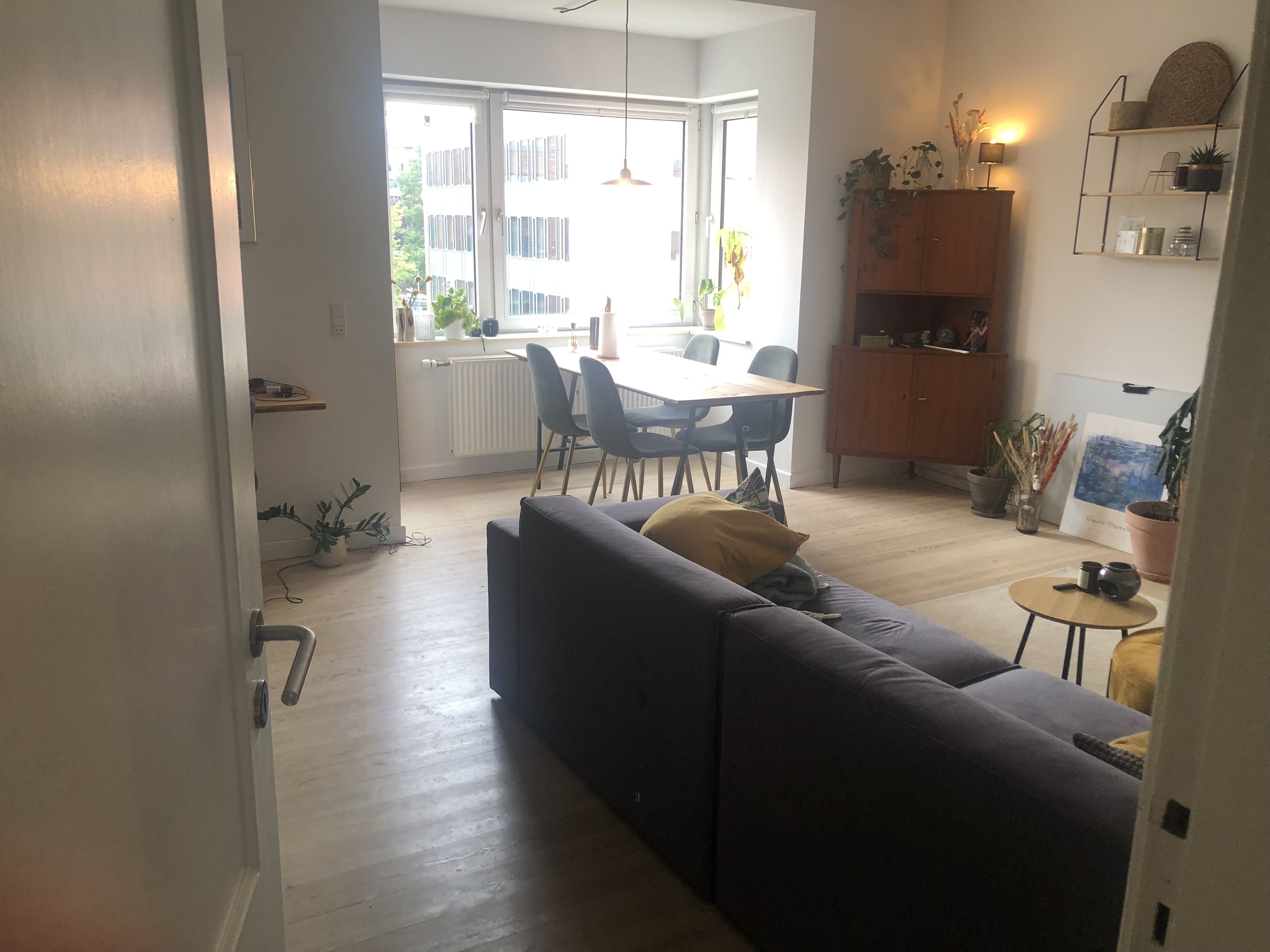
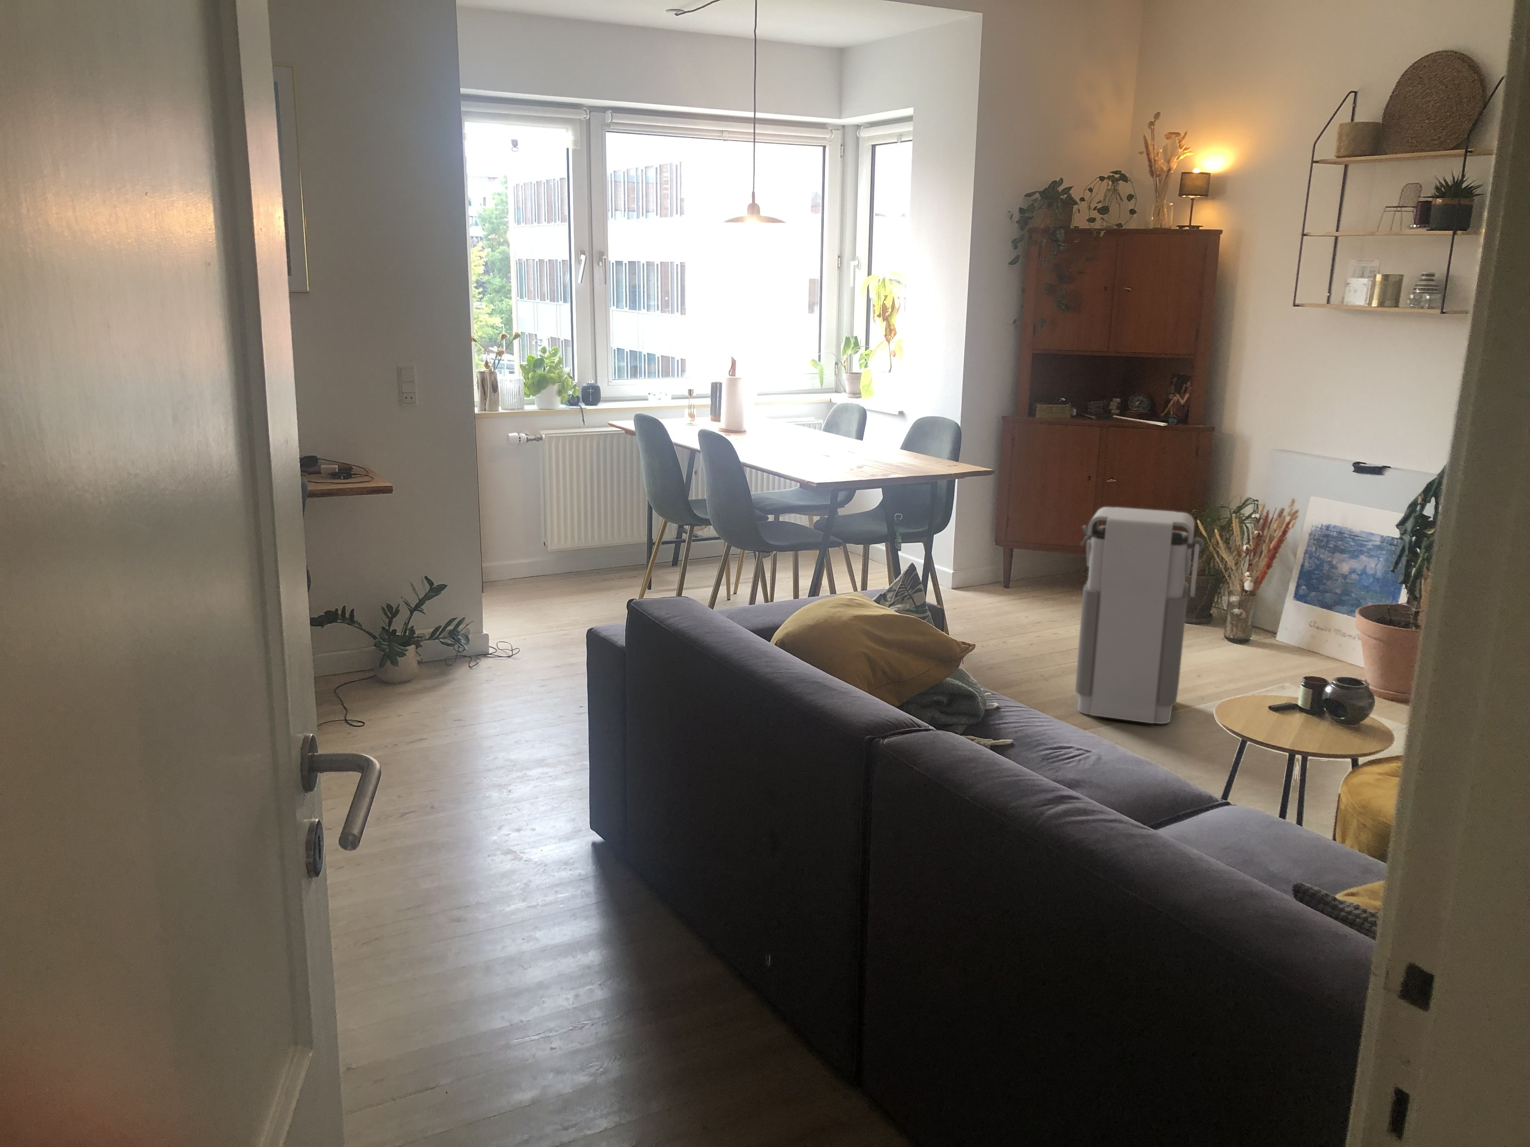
+ grenade (1136, 612)
